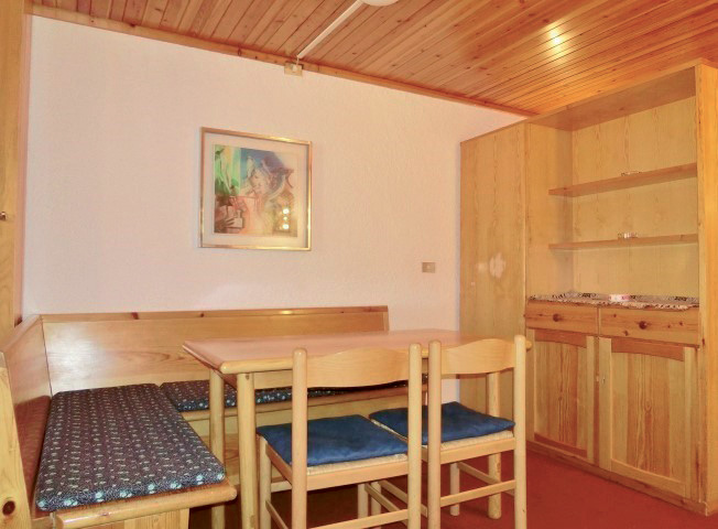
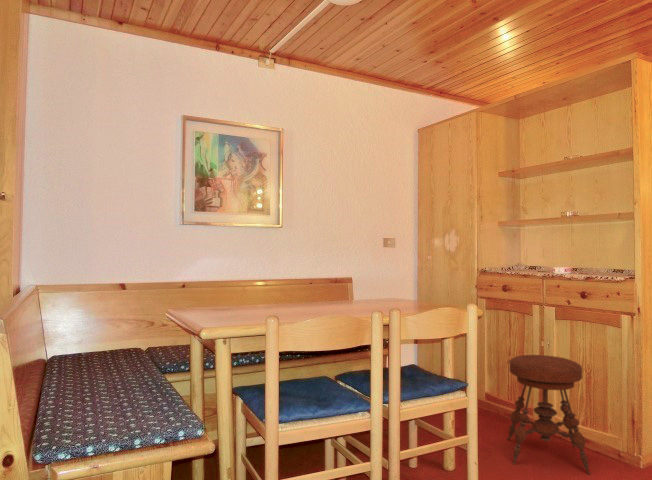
+ stool (545, 407)
